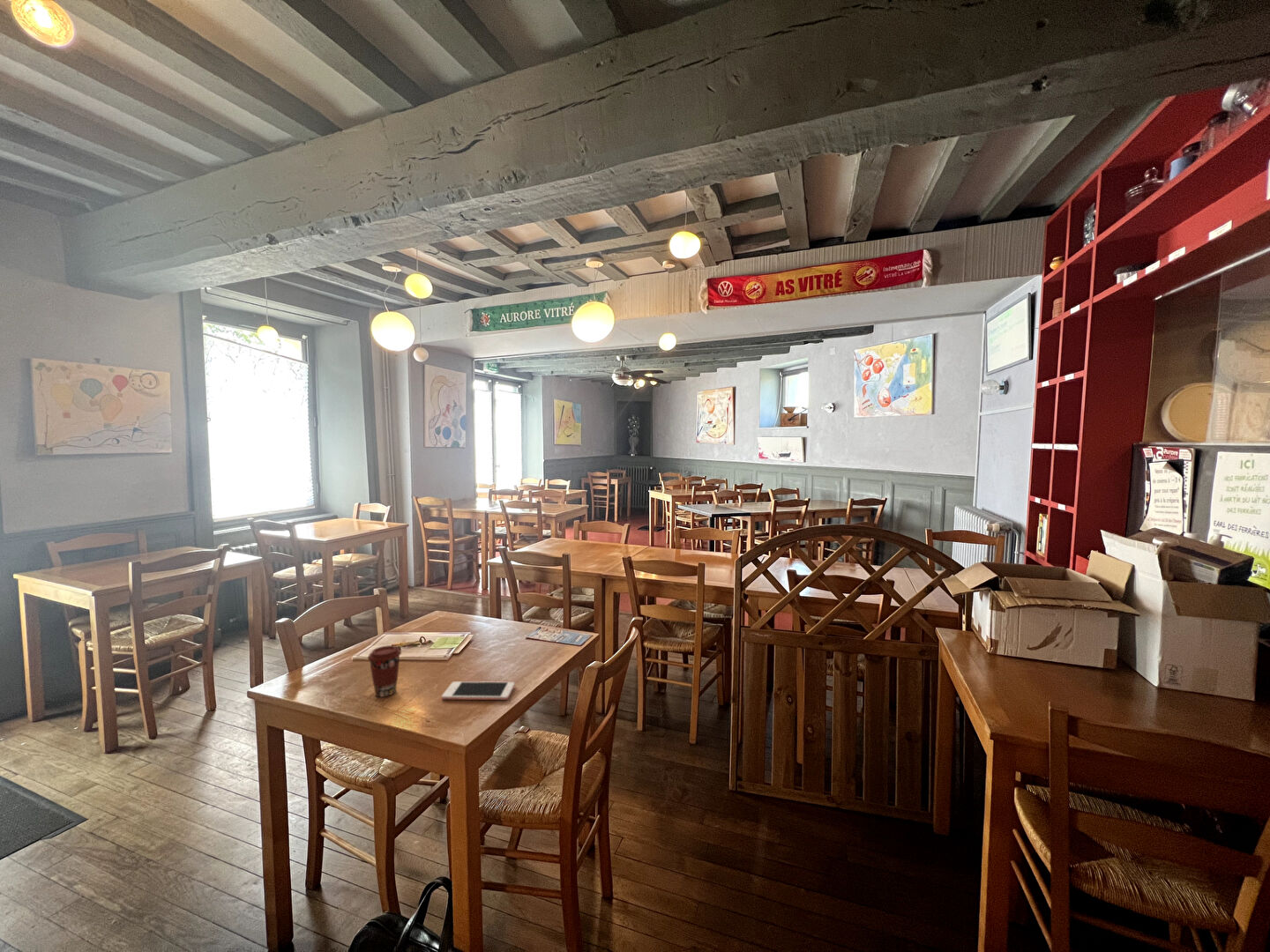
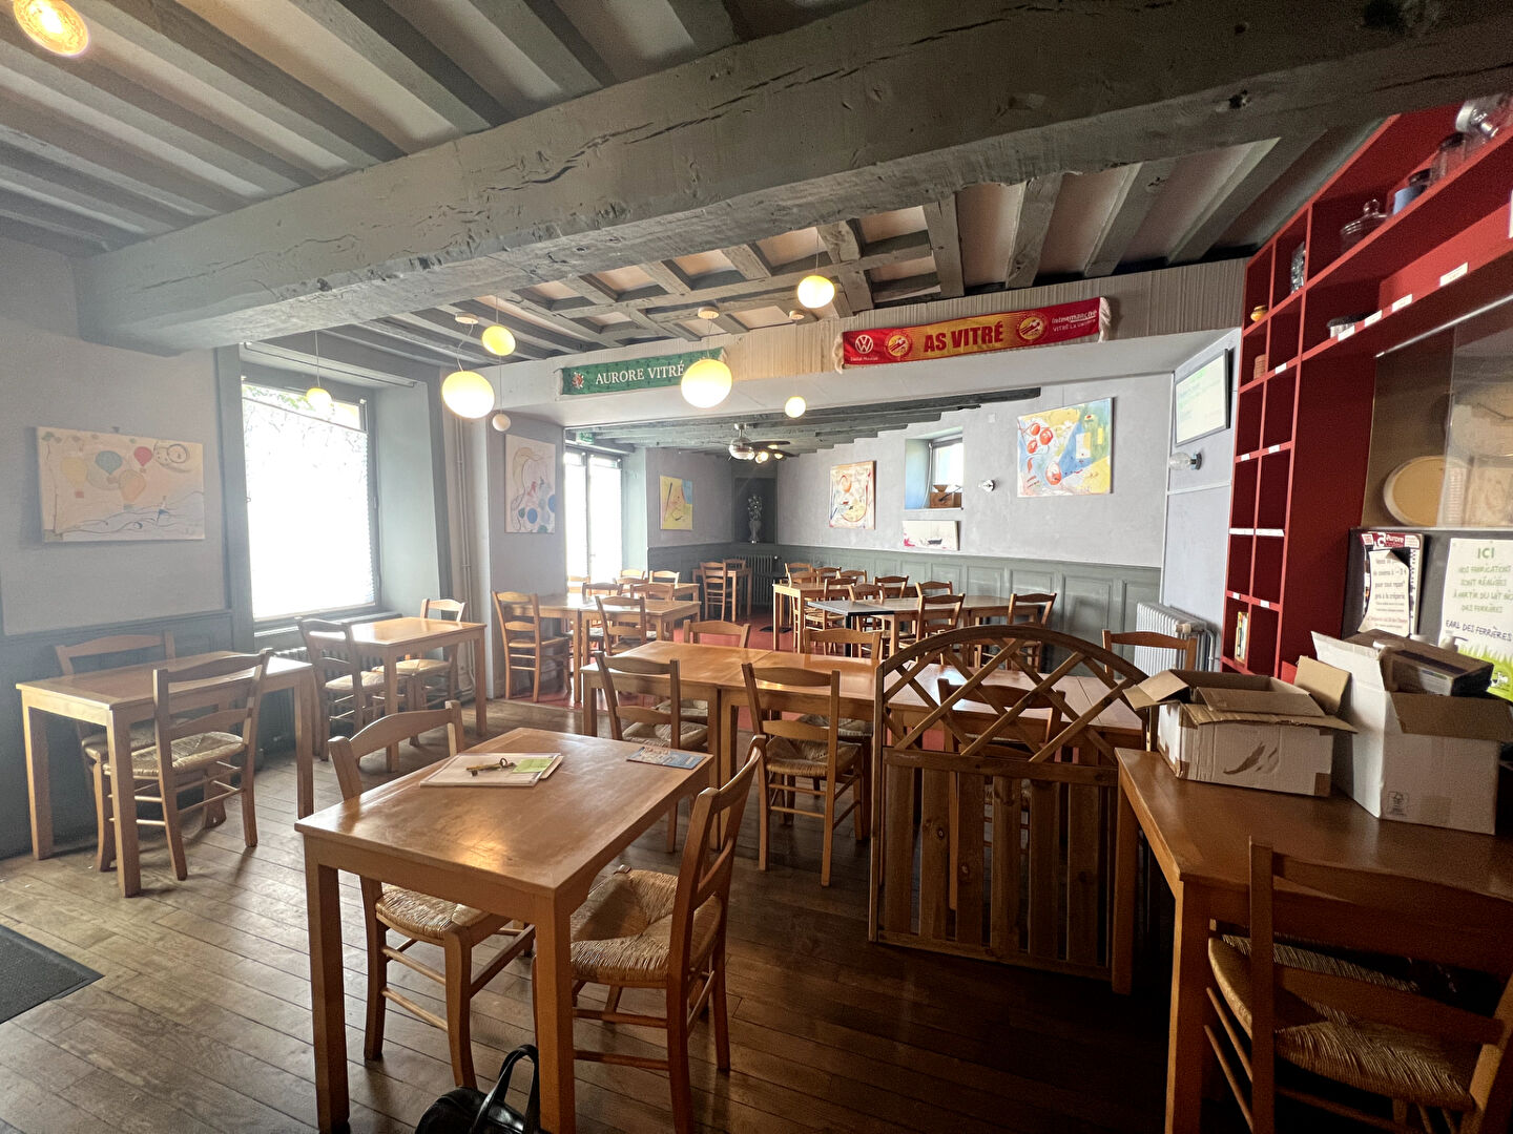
- cell phone (479, 690)
- coffee cup (385, 671)
